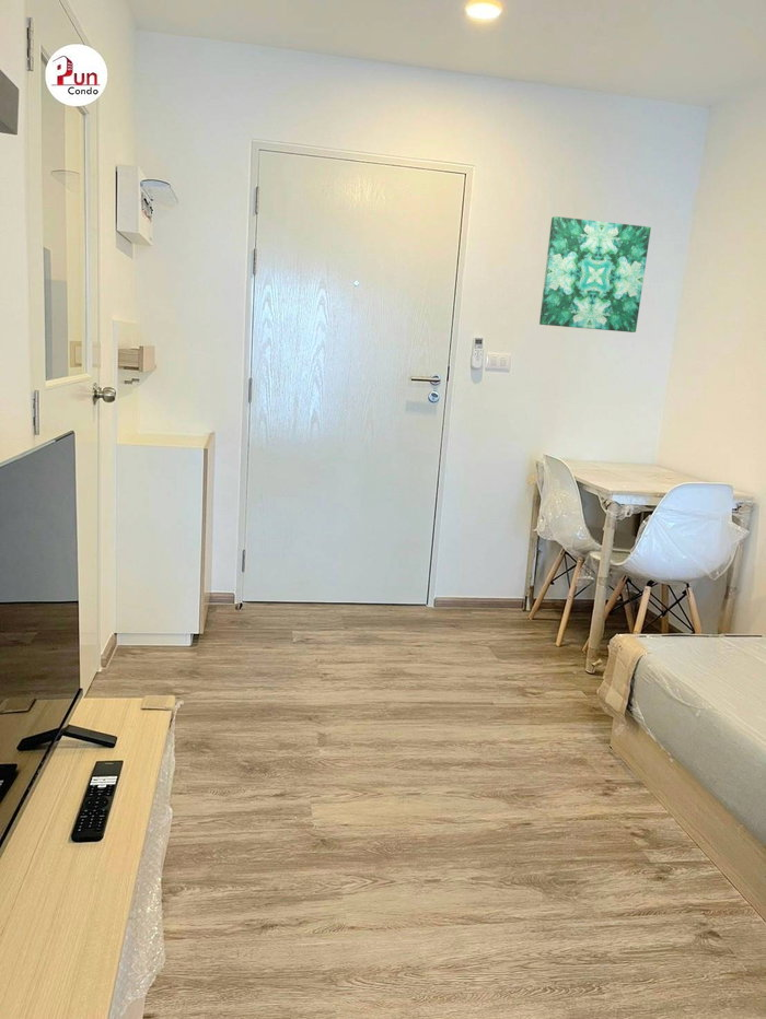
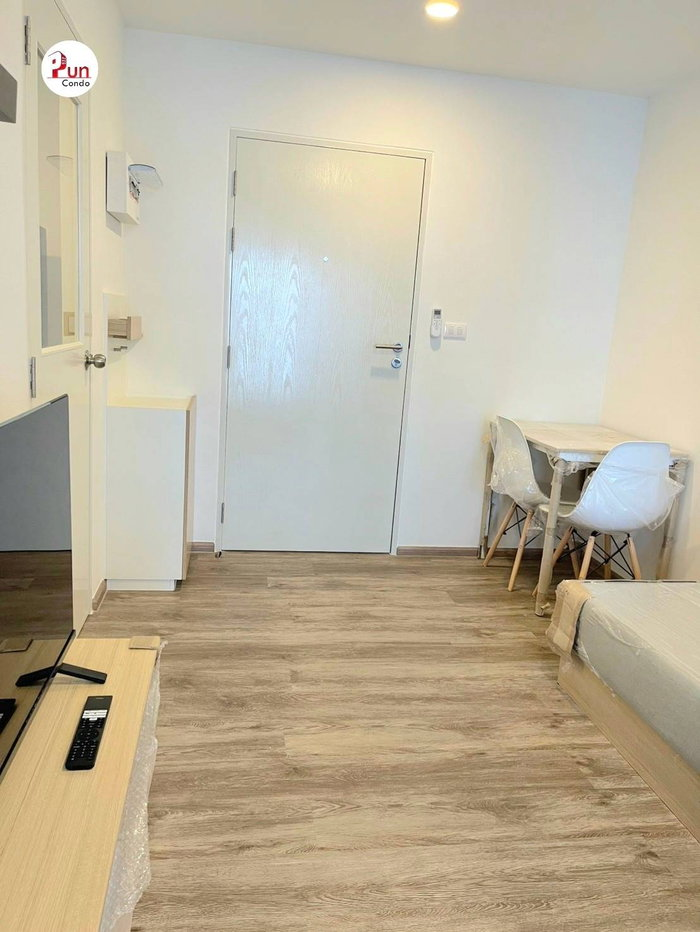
- wall art (594, 276)
